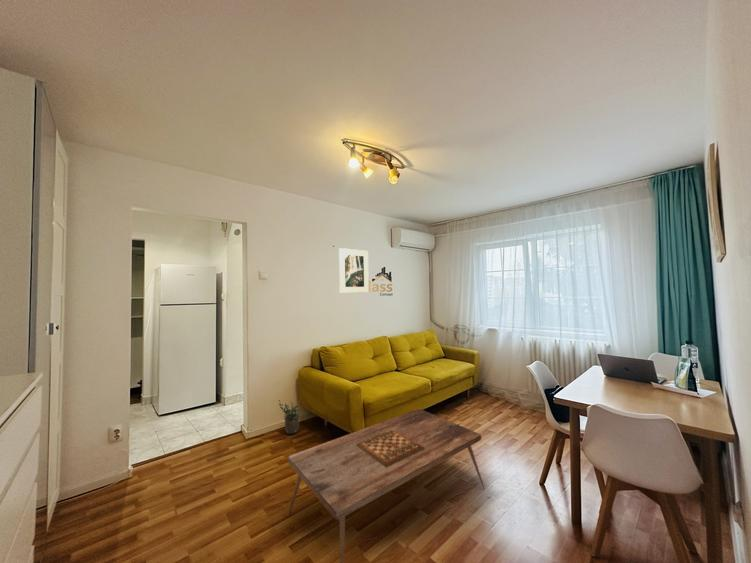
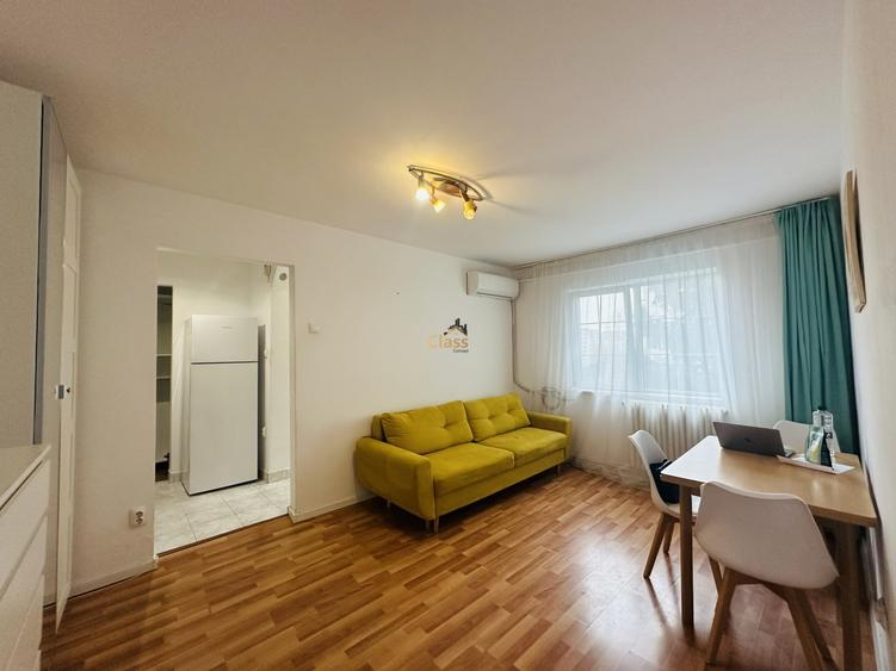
- coffee table (390, 469)
- potted plant (290, 415)
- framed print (354, 271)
